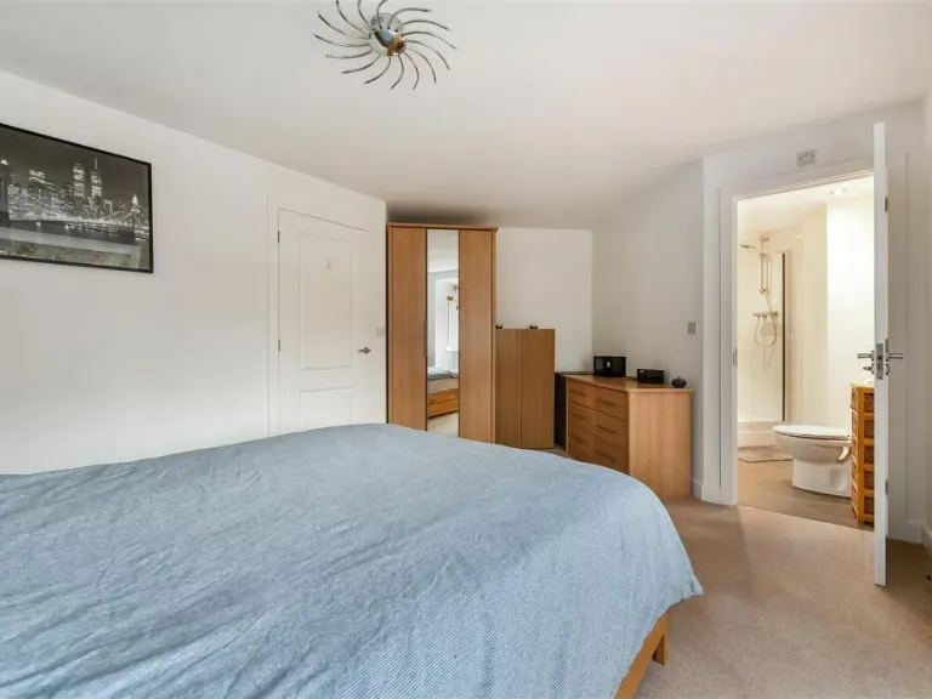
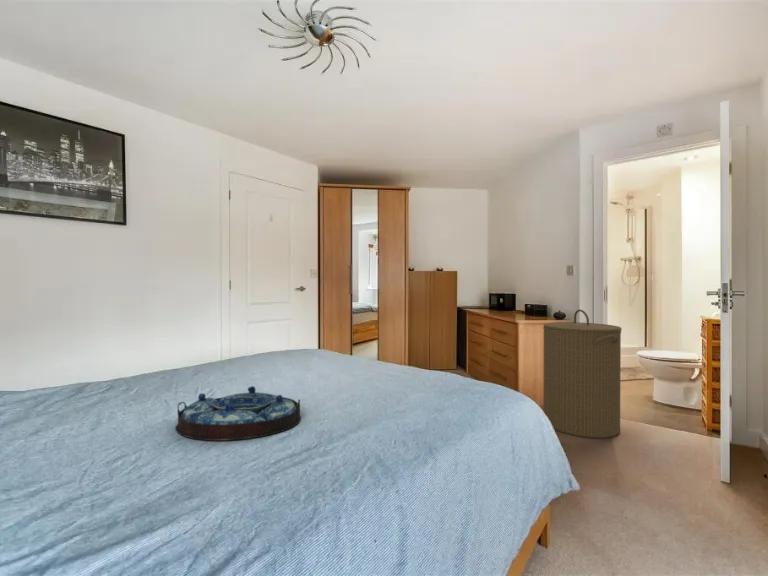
+ laundry hamper (580, 367)
+ serving tray (240, 407)
